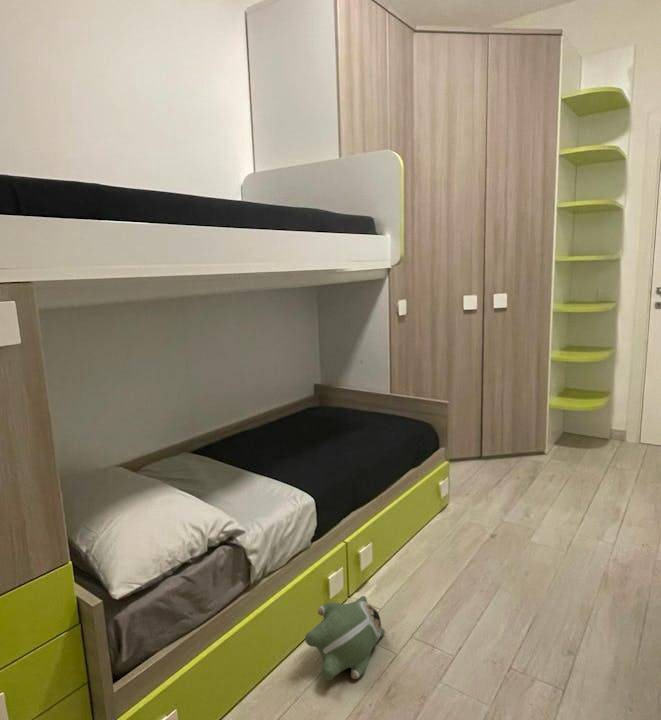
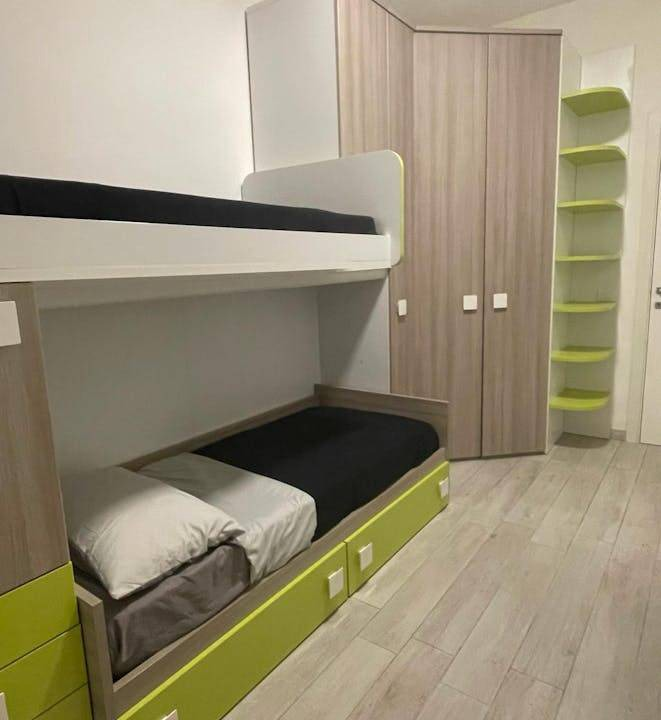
- plush toy (349, 630)
